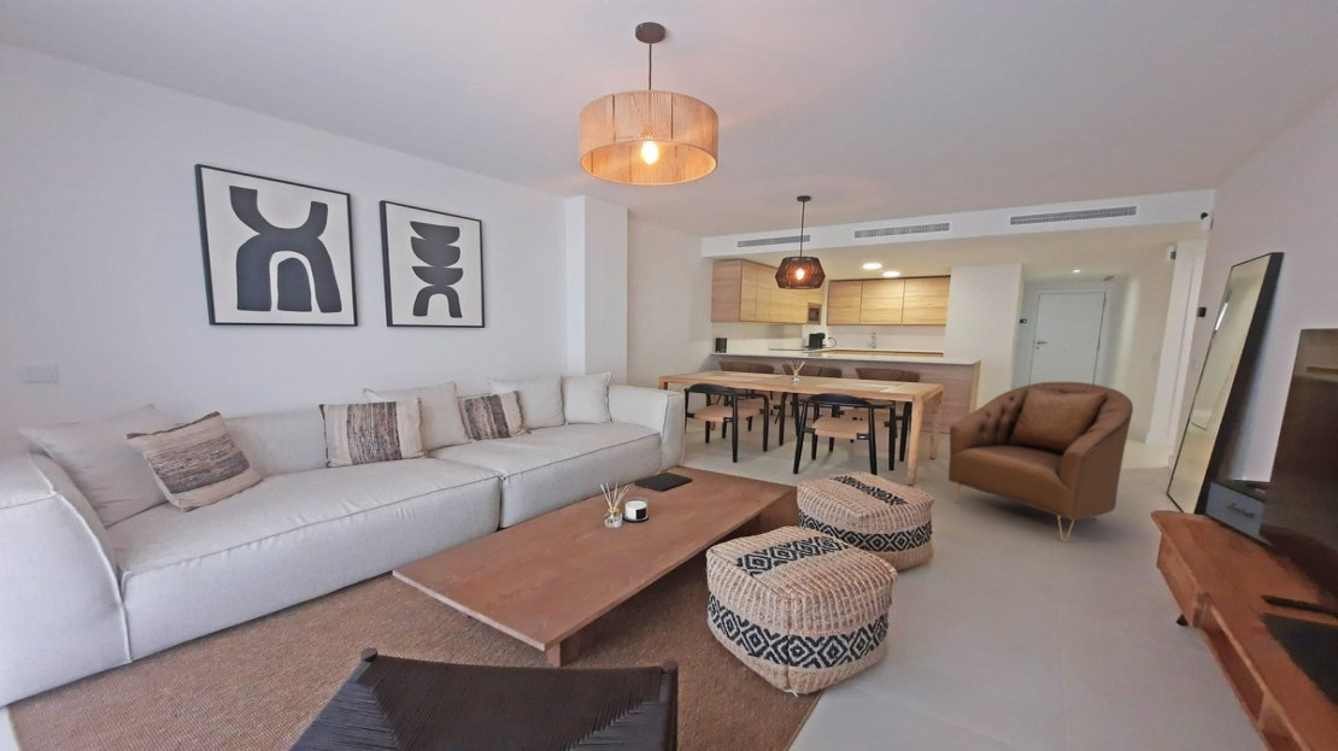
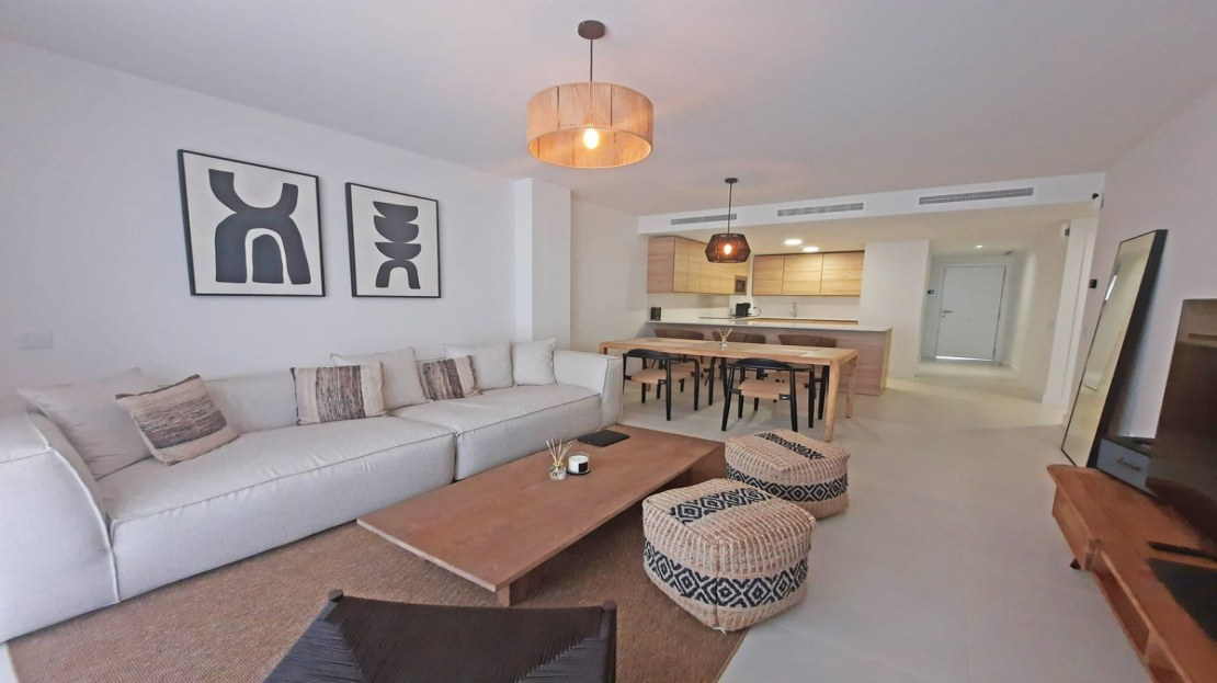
- armchair (1043, 450)
